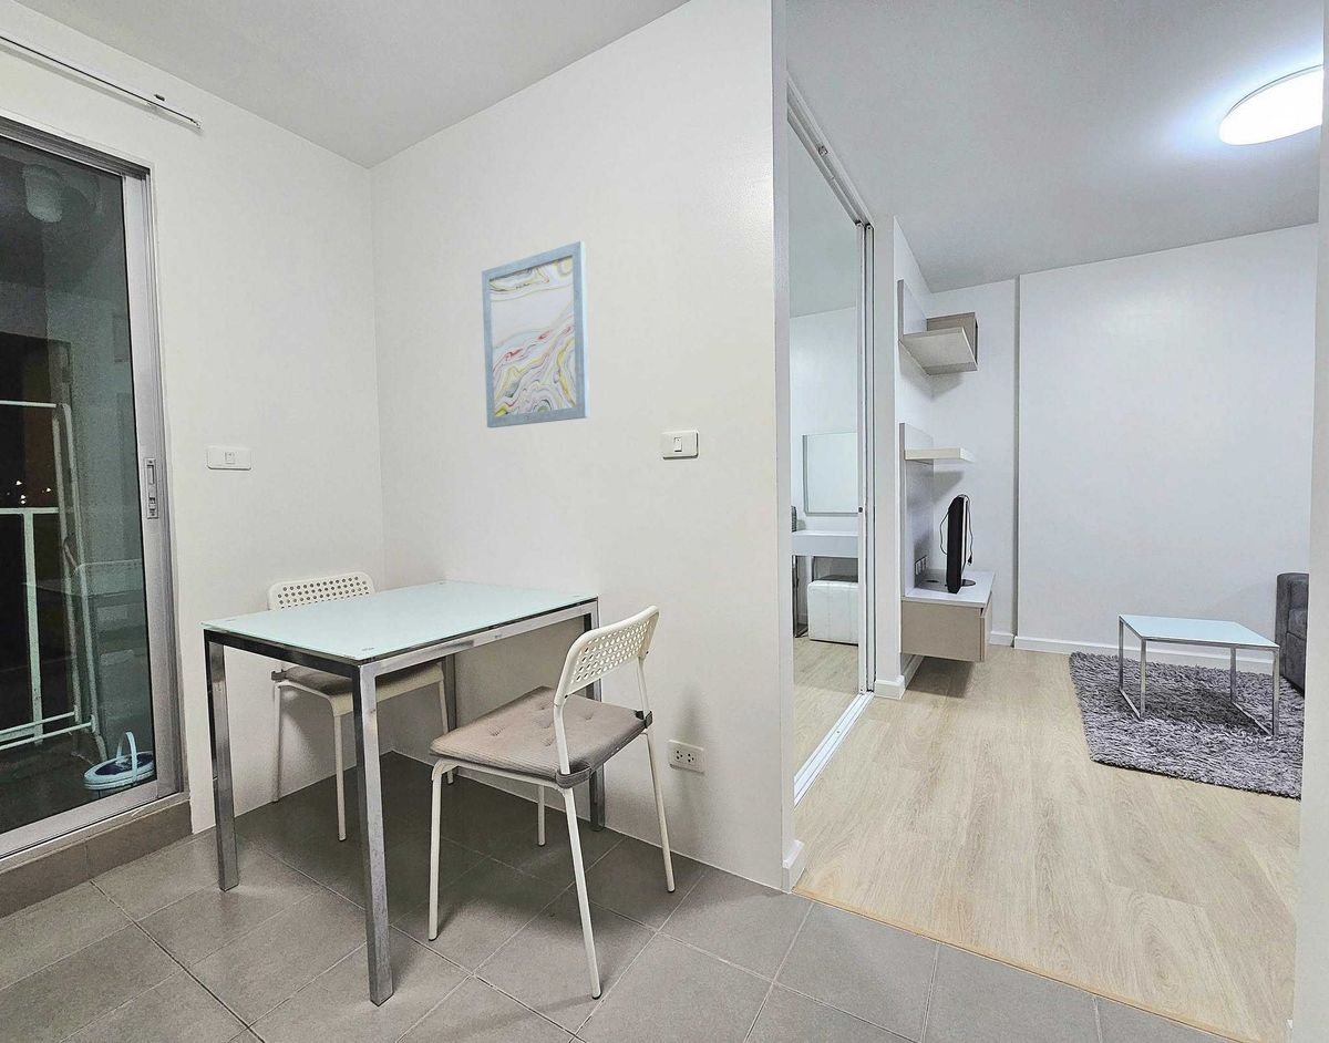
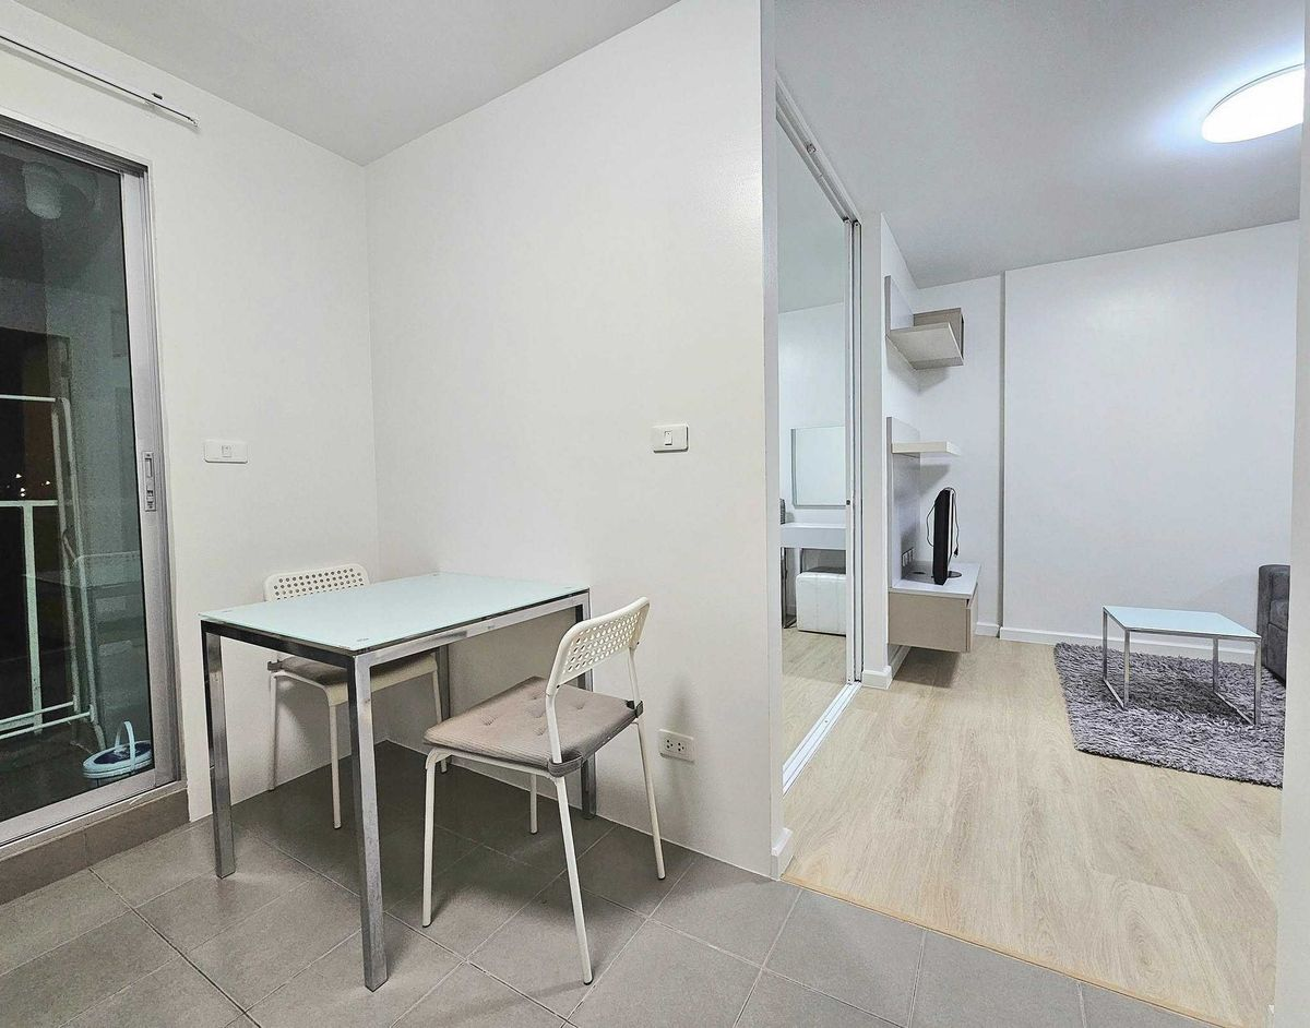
- wall art (533, 341)
